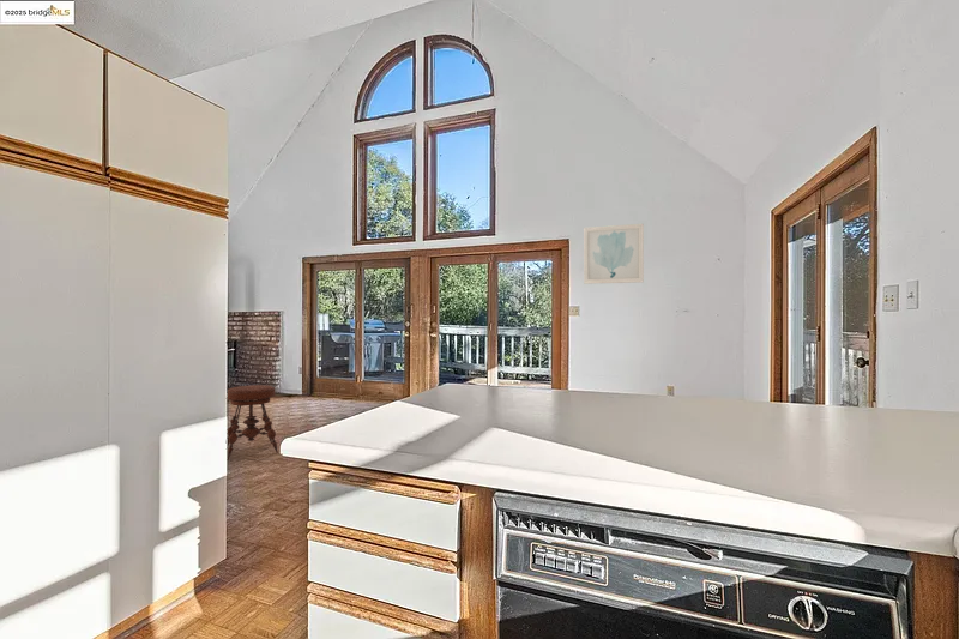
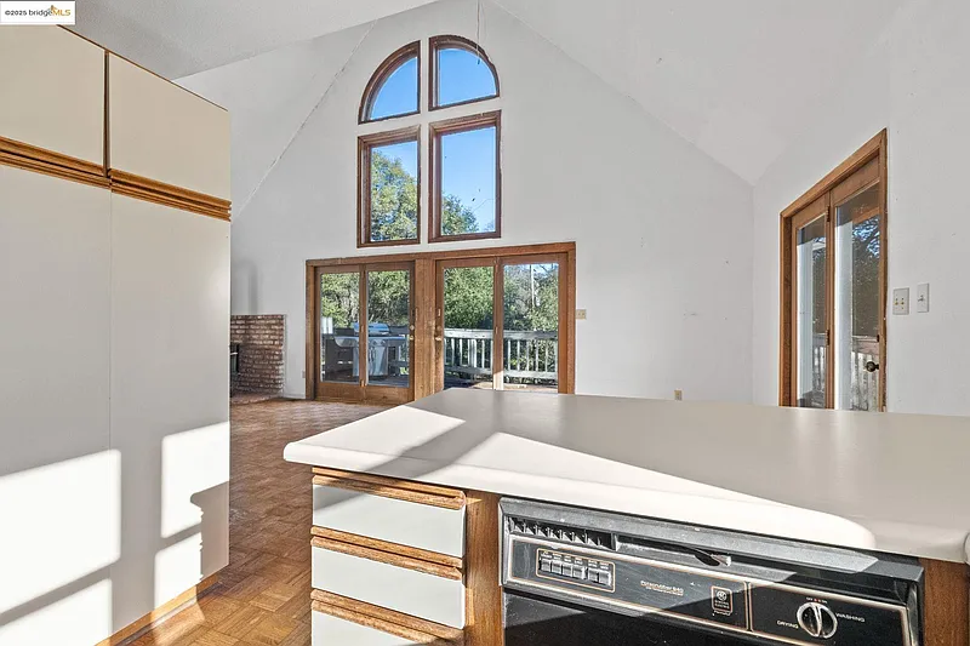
- wall art (613, 254)
- stool (251, 418)
